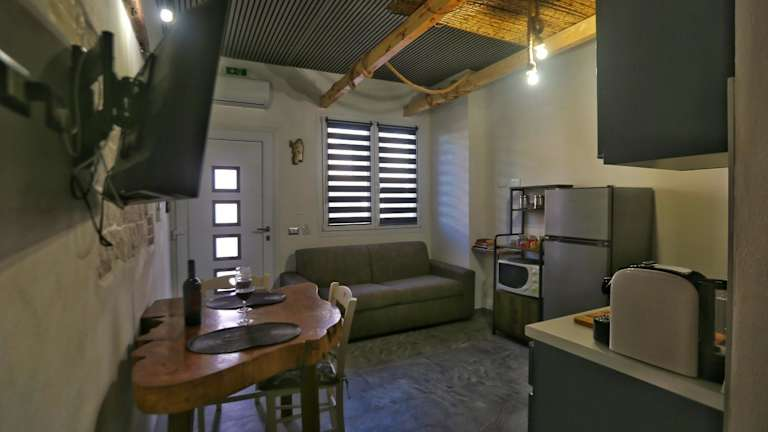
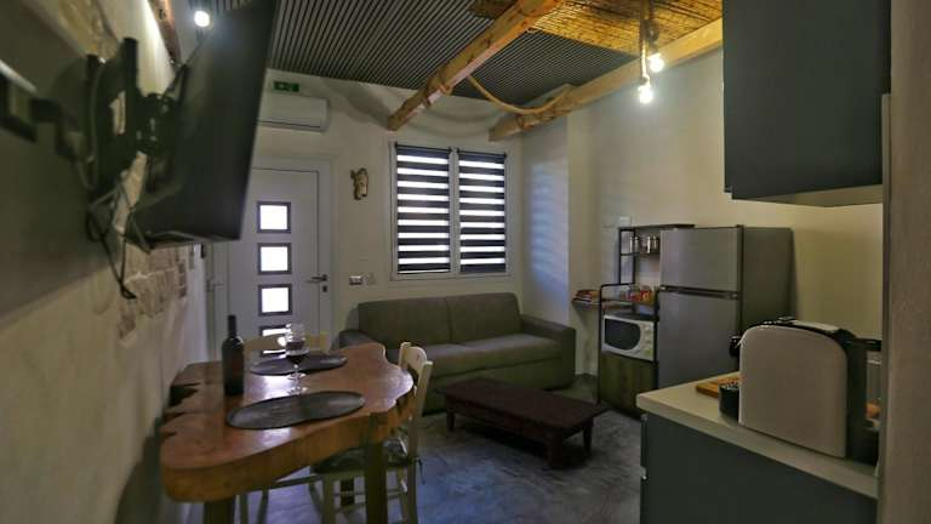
+ coffee table (515, 417)
